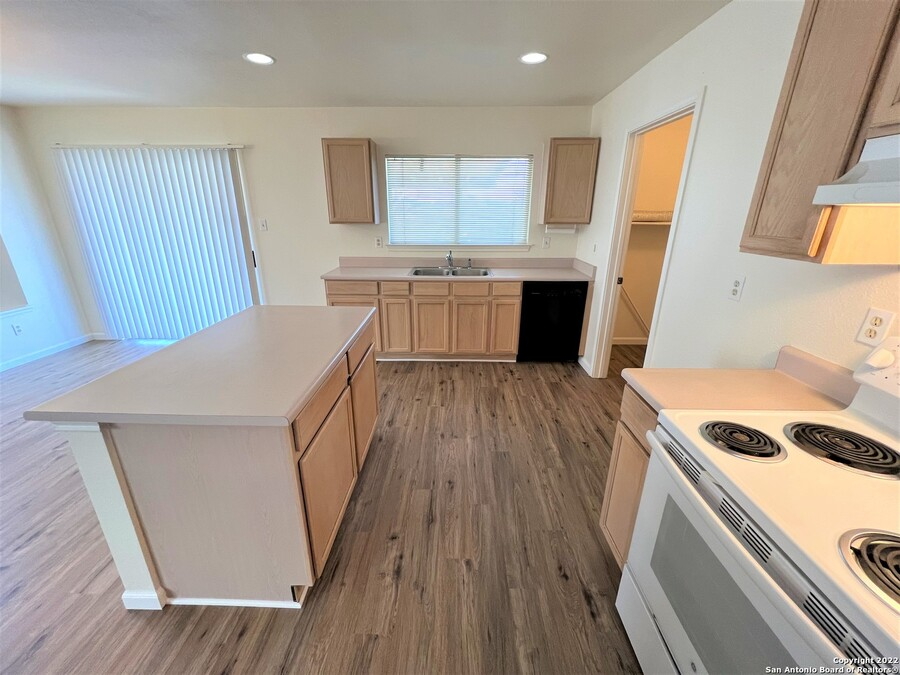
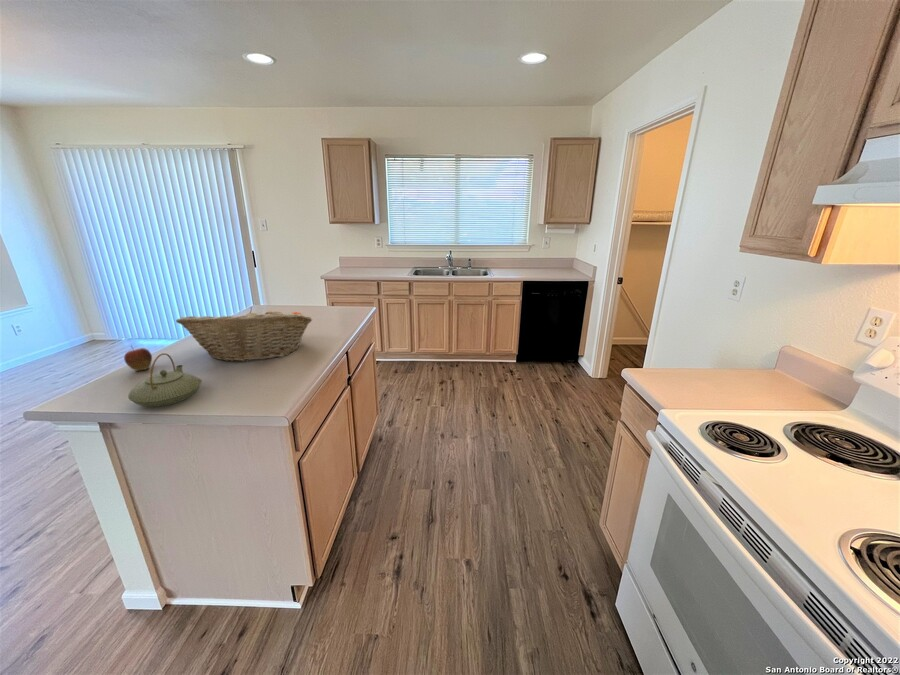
+ fruit basket (250, 328)
+ apple (138, 357)
+ teapot (165, 375)
